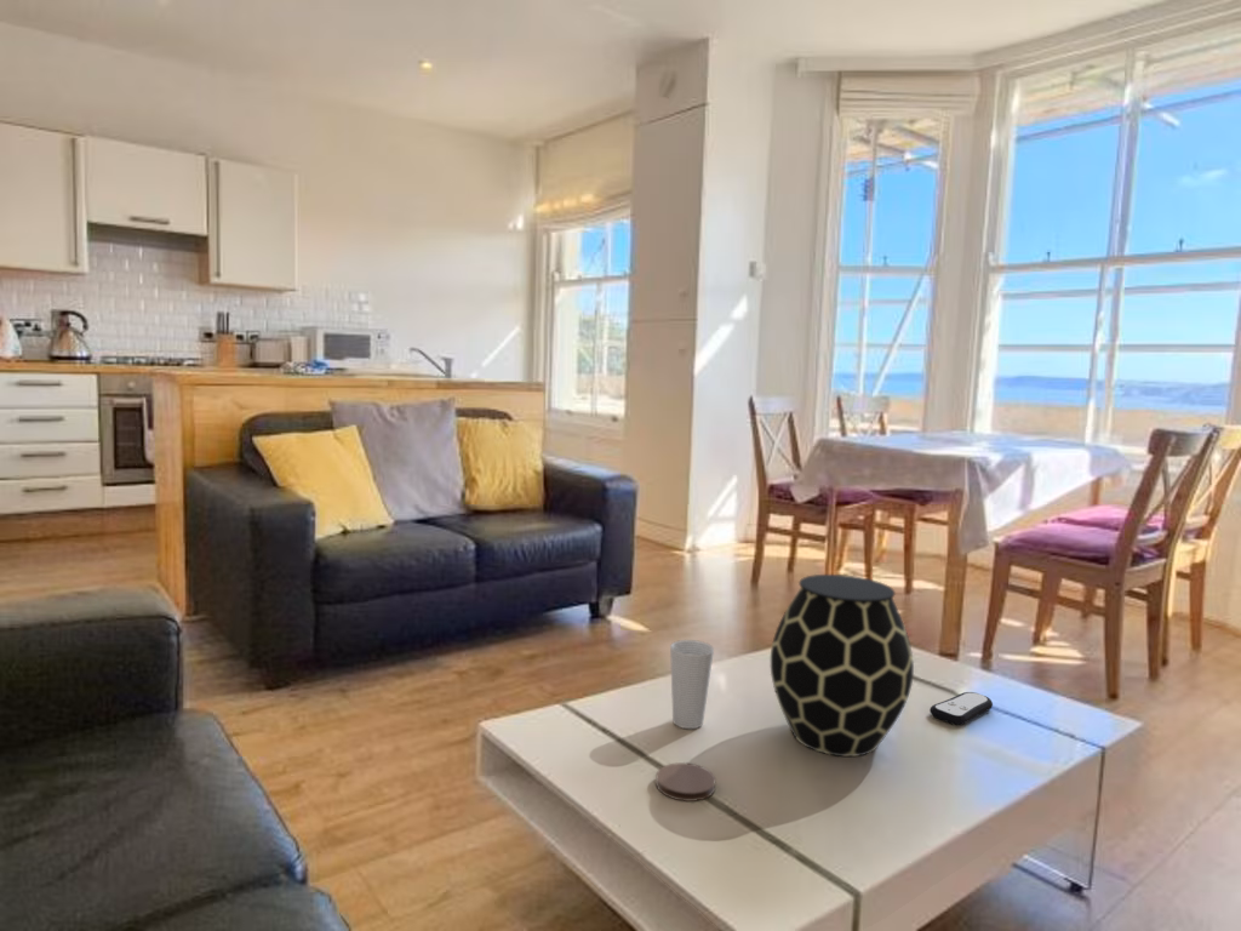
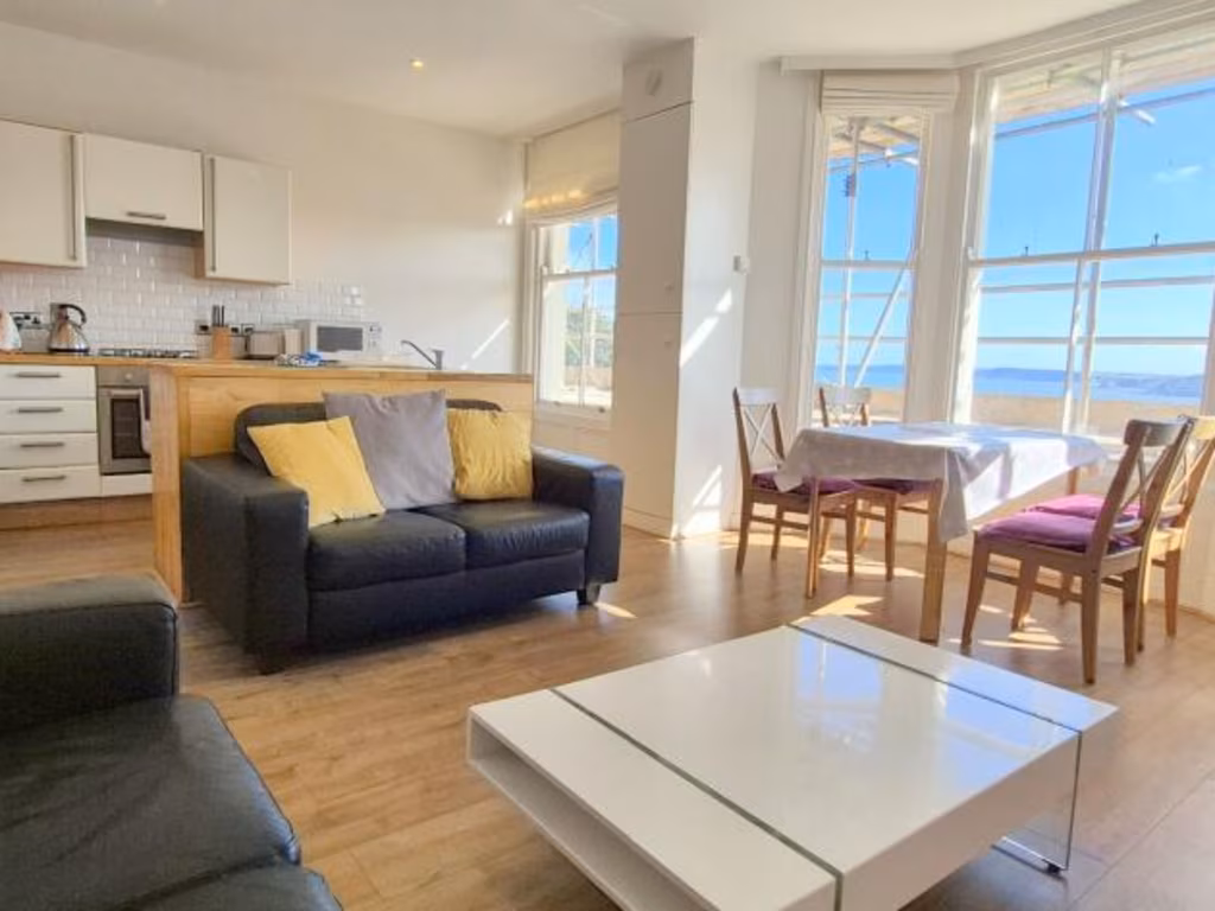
- remote control (962, 707)
- vase (840, 662)
- coaster (685, 781)
- cup (690, 685)
